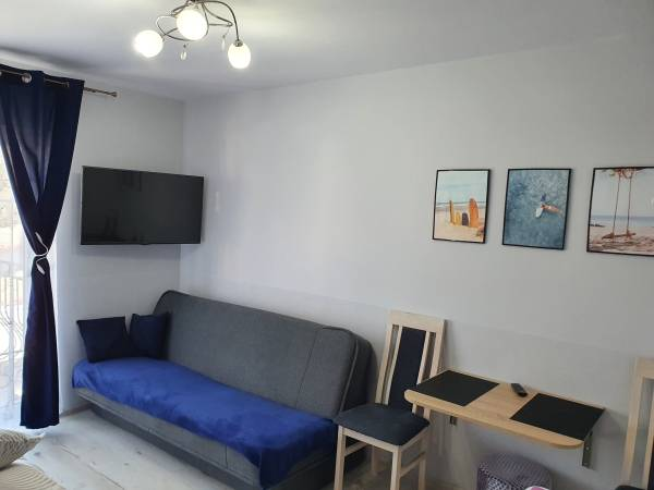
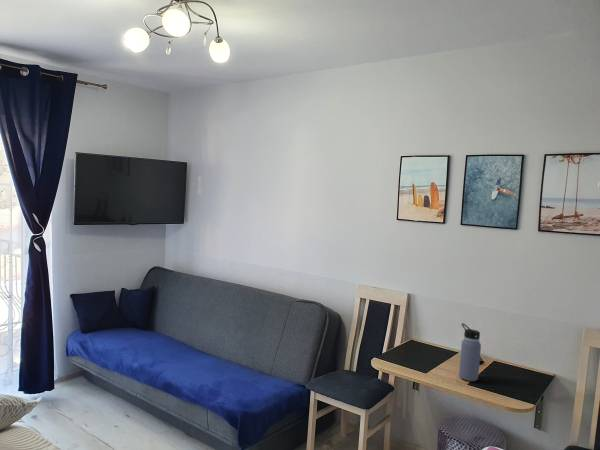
+ water bottle (469, 351)
